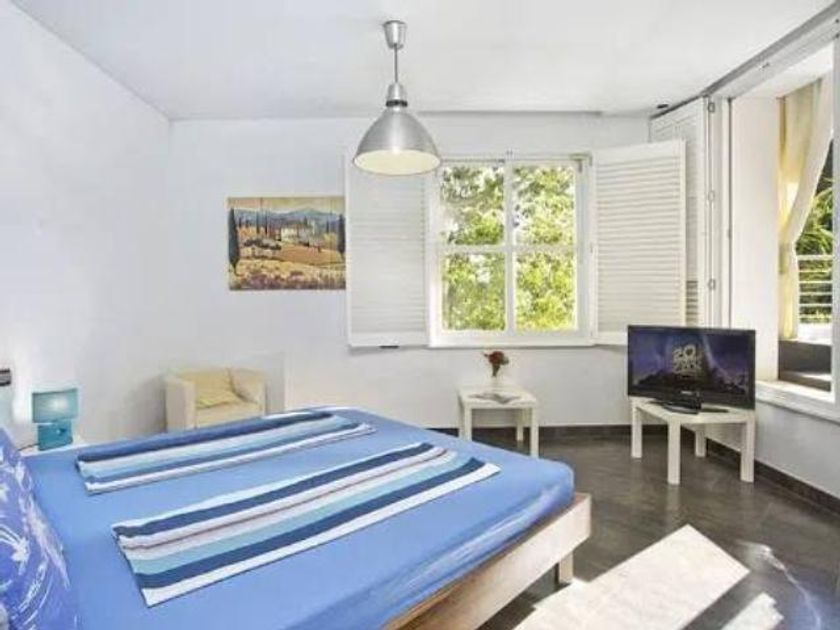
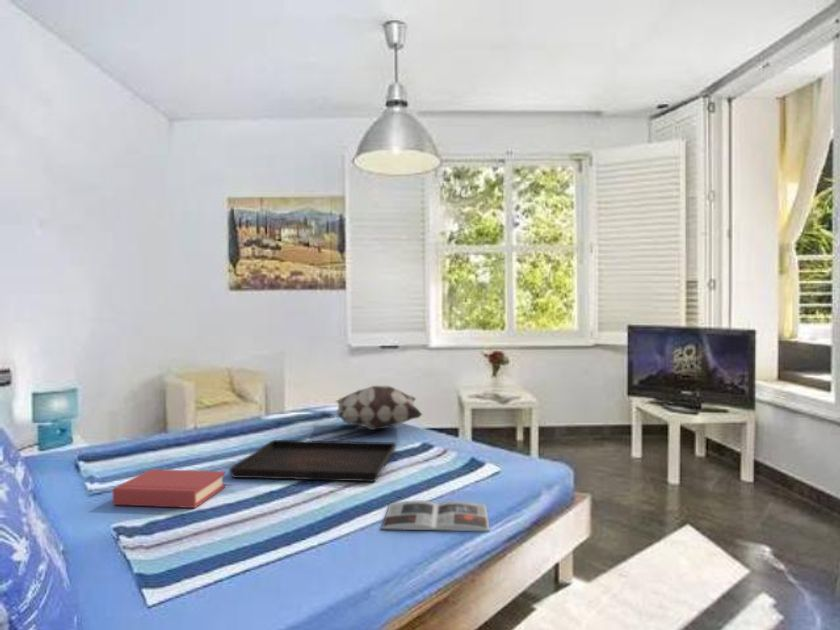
+ decorative pillow (375, 407)
+ magazine (436, 514)
+ serving tray (319, 458)
+ hardback book (171, 487)
